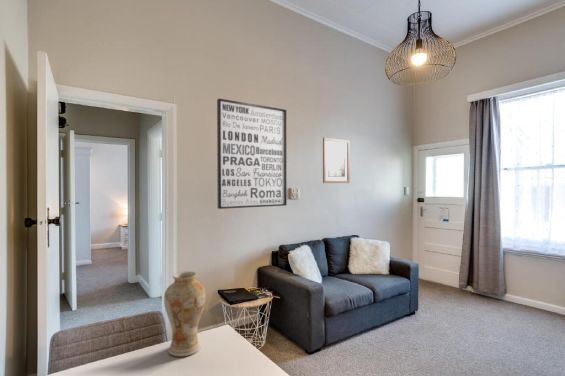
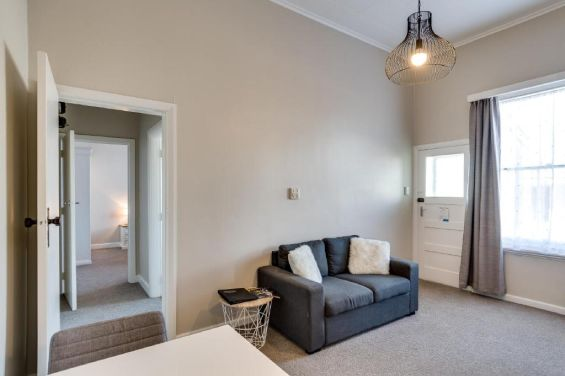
- wall art (254, 156)
- wall art (336, 161)
- vase (185, 311)
